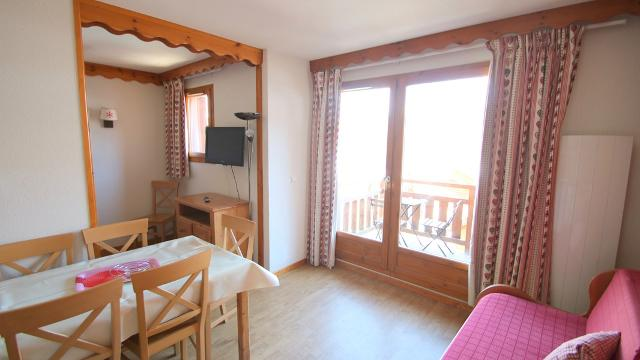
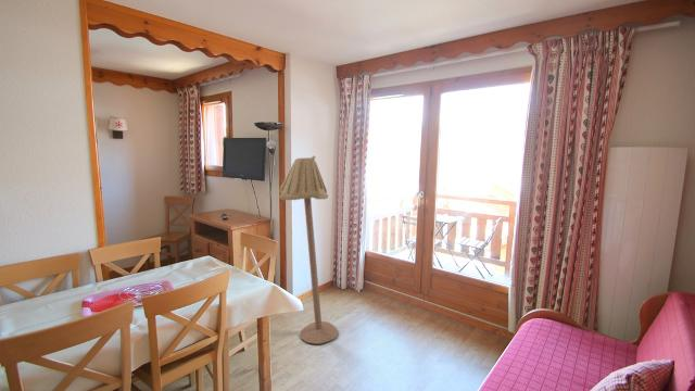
+ floor lamp (309, 247)
